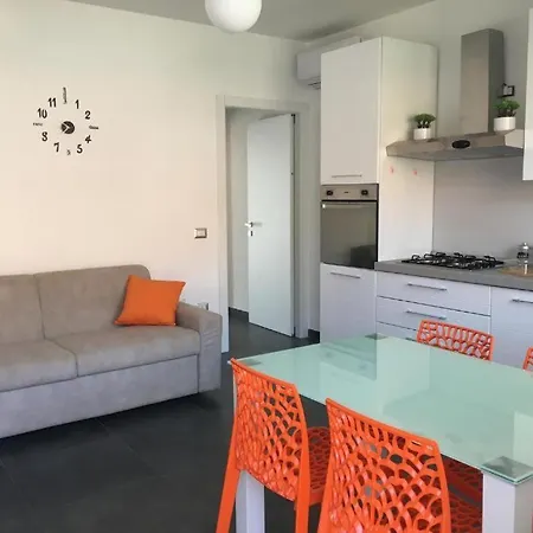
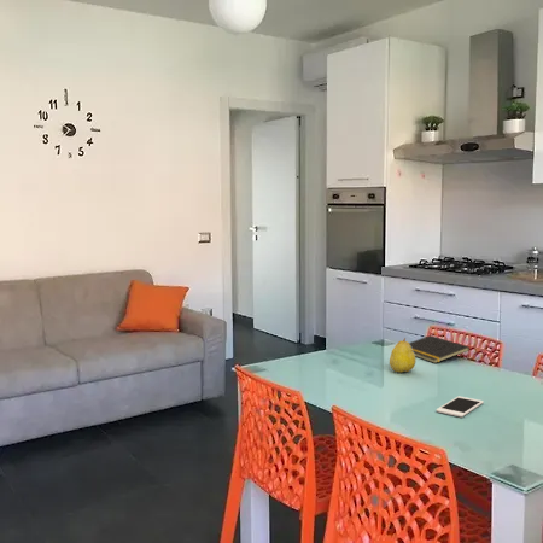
+ cell phone (460, 405)
+ fruit (402, 355)
+ notepad (432, 348)
